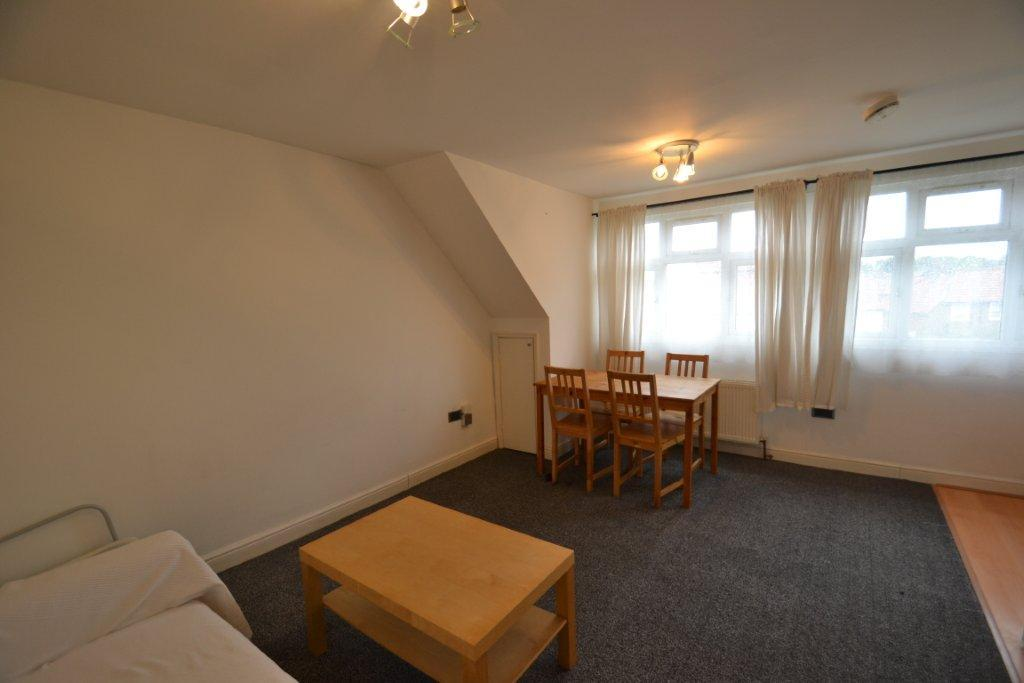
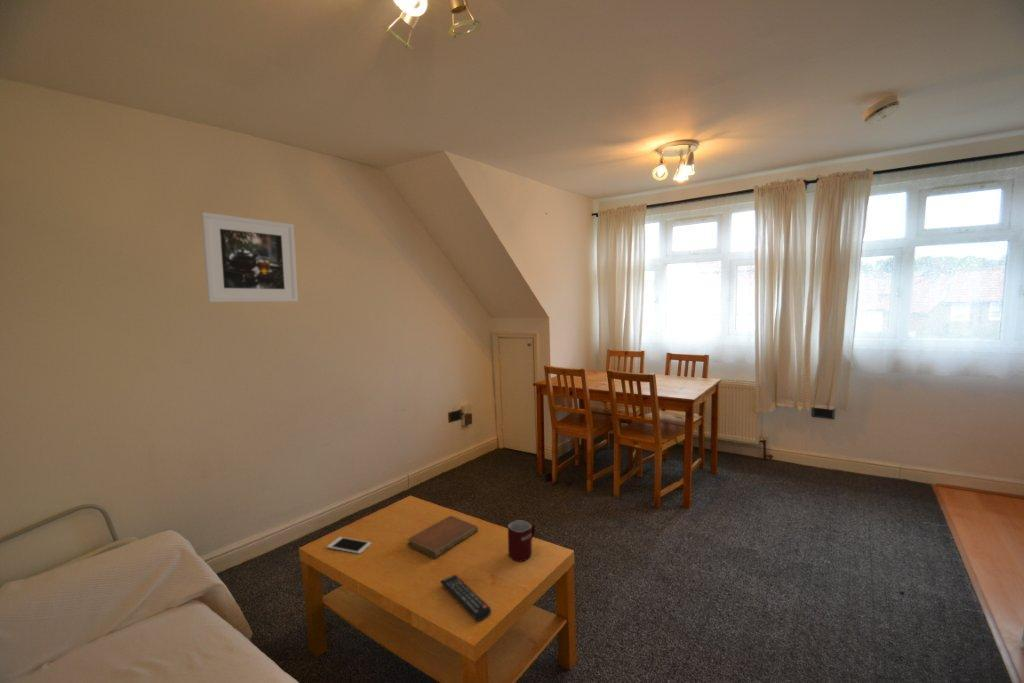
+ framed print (253, 260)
+ mug (523, 538)
+ notebook (443, 535)
+ cell phone (349, 545)
+ remote control (464, 596)
